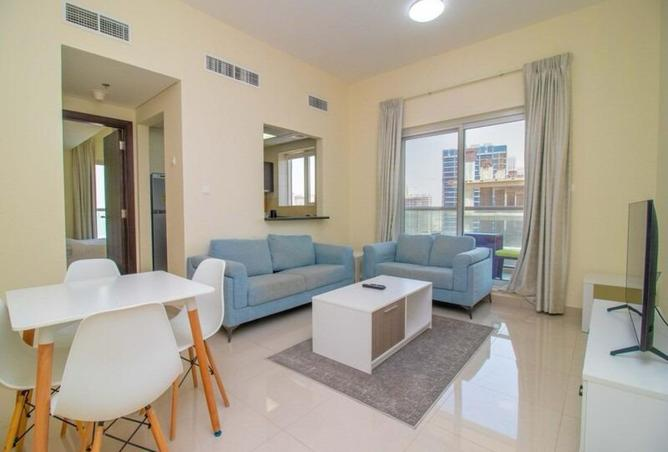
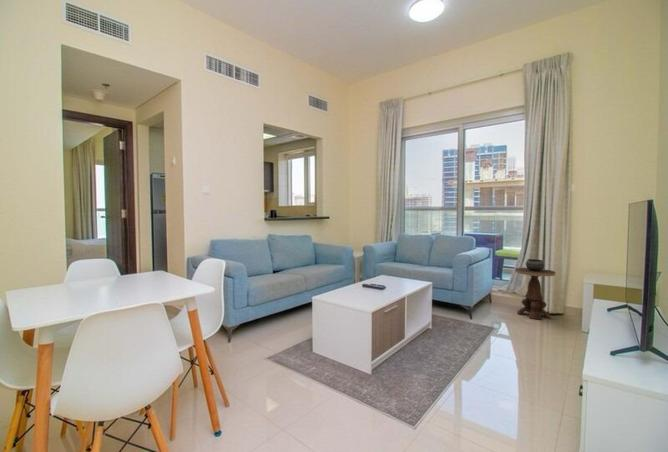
+ side table (534, 287)
